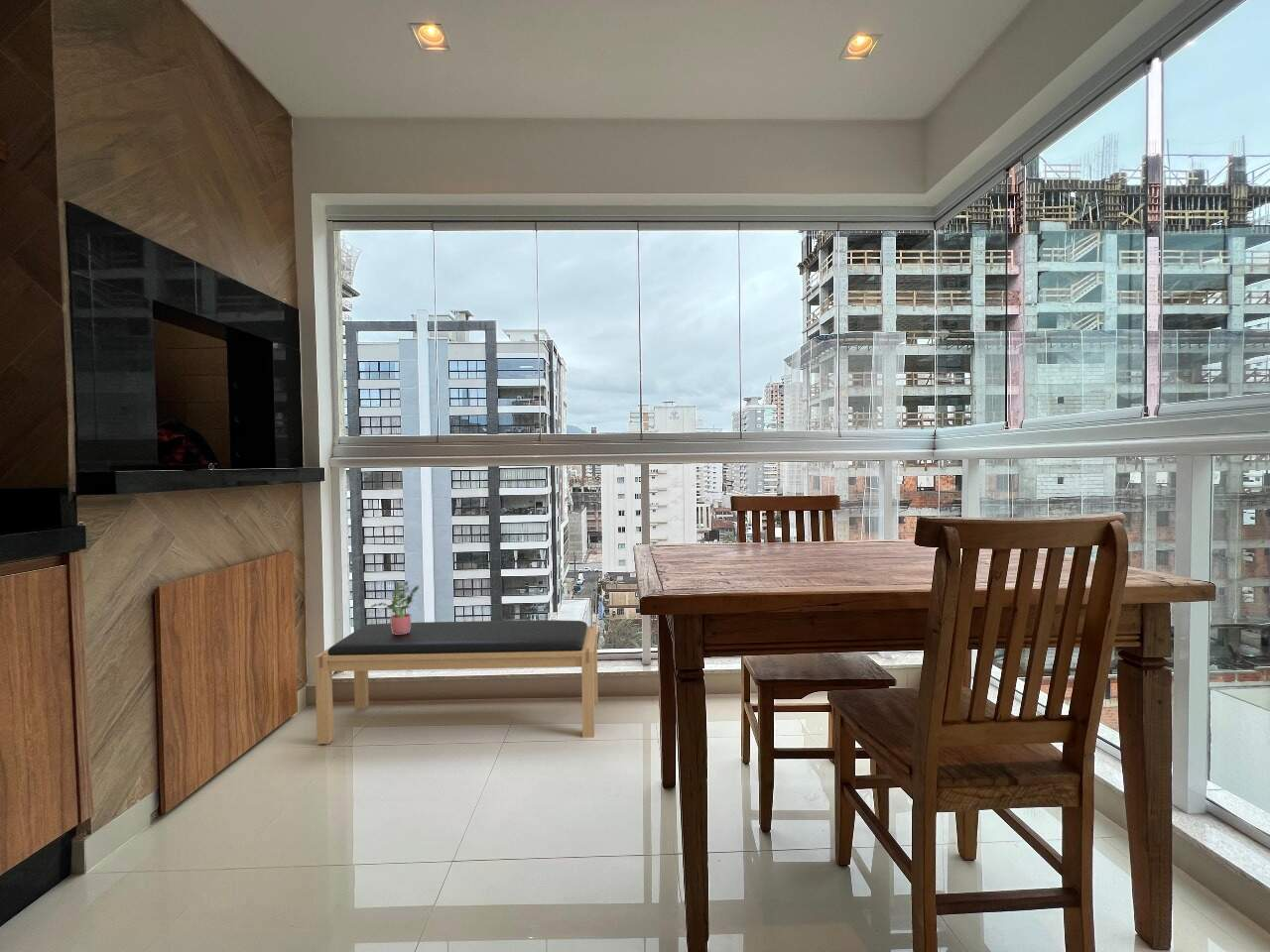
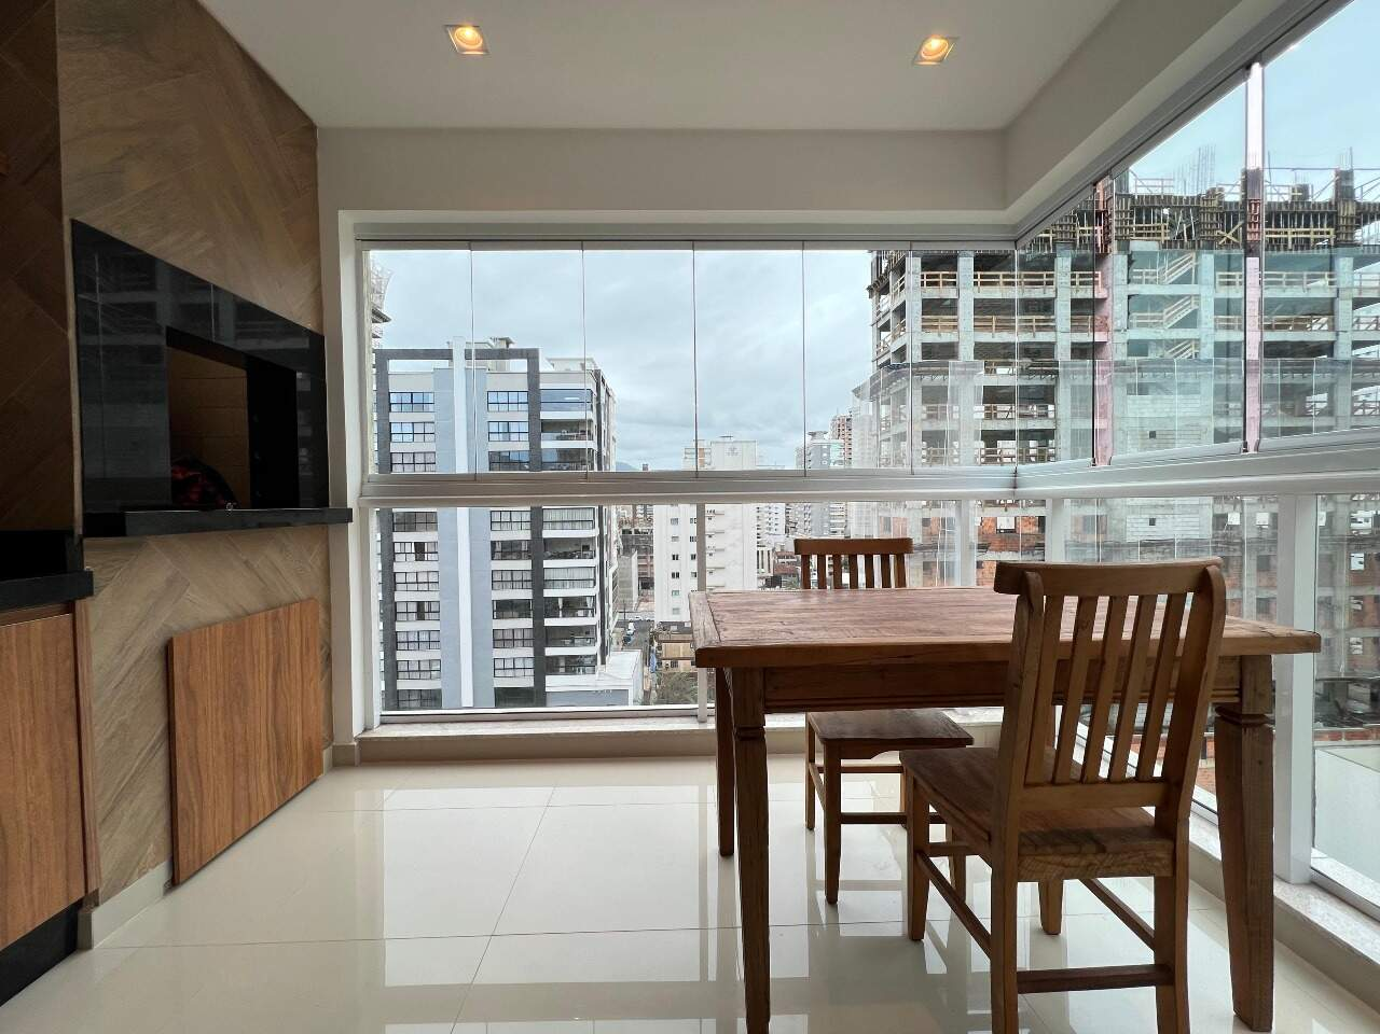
- potted plant (394, 605)
- bench (466, 668)
